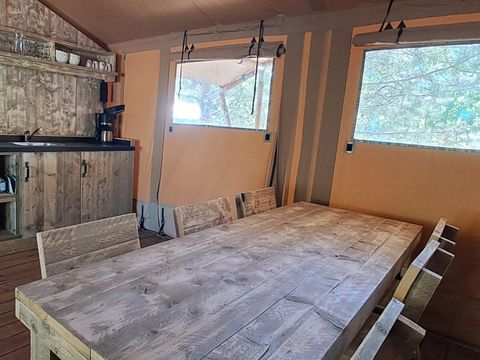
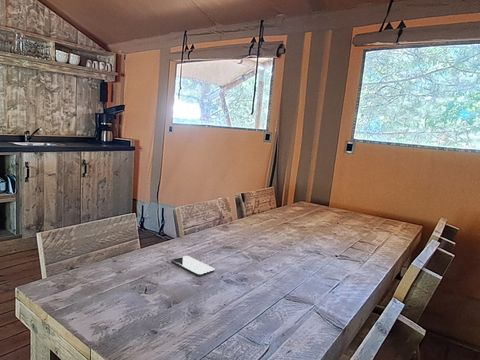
+ smartphone (192, 265)
